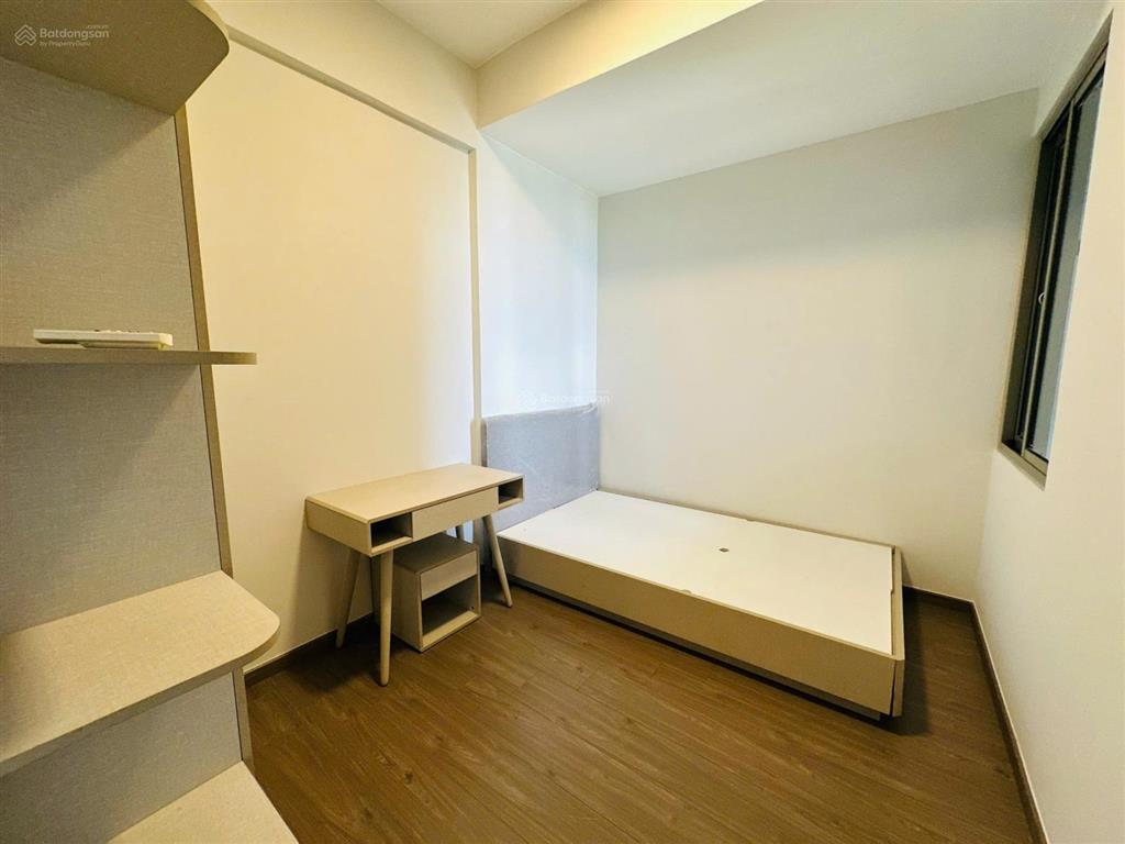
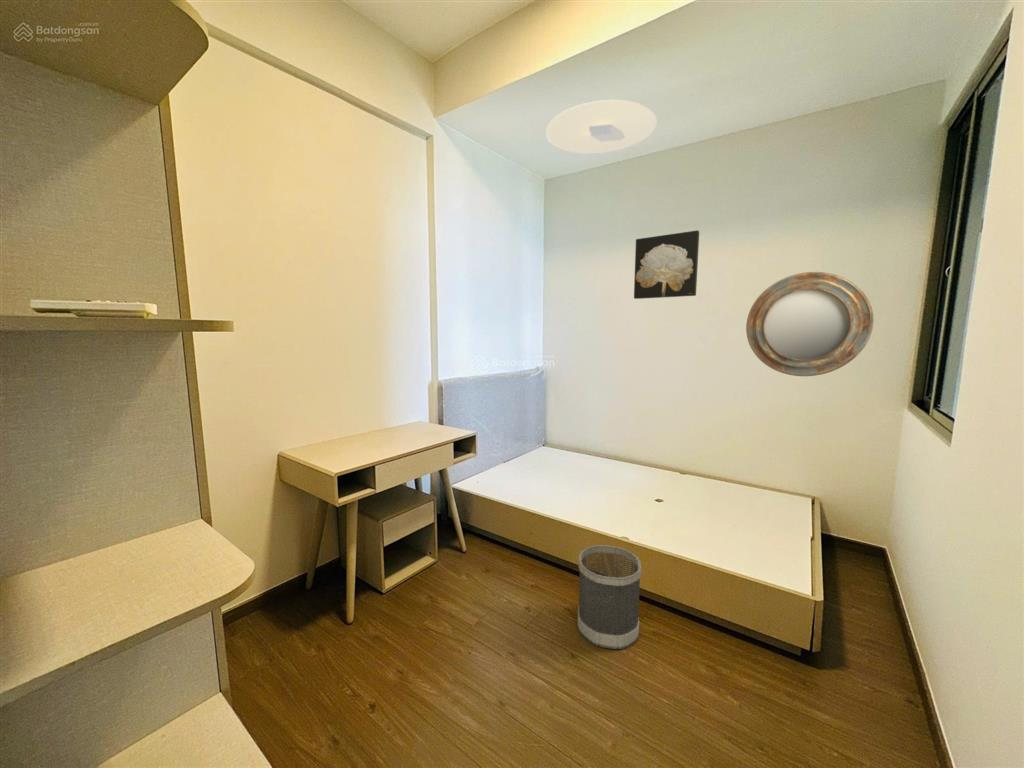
+ home mirror (805, 325)
+ ceiling light (600, 124)
+ wall art (665, 266)
+ wastebasket (608, 593)
